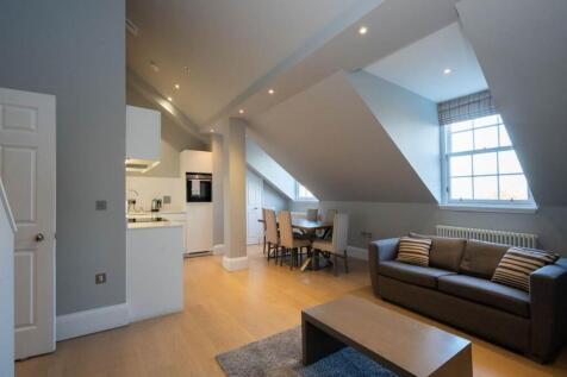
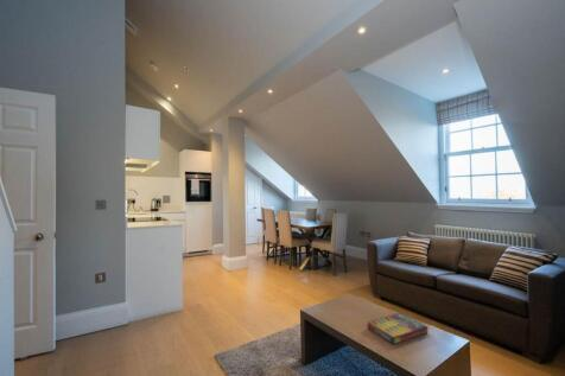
+ game compilation box (396, 326)
